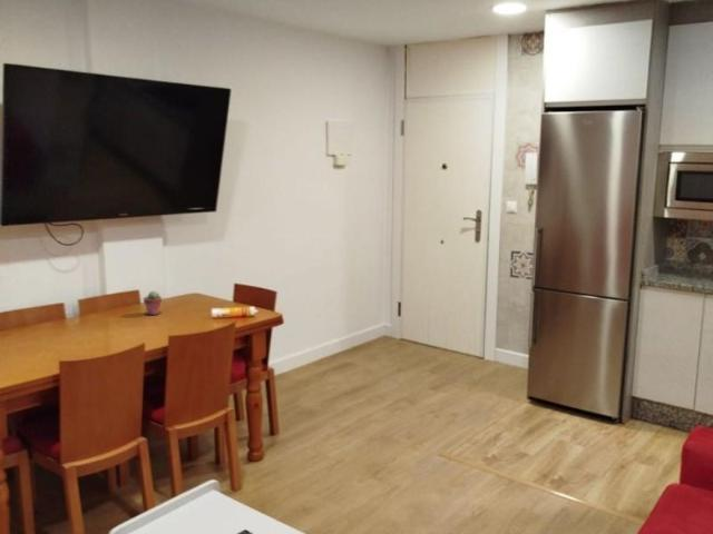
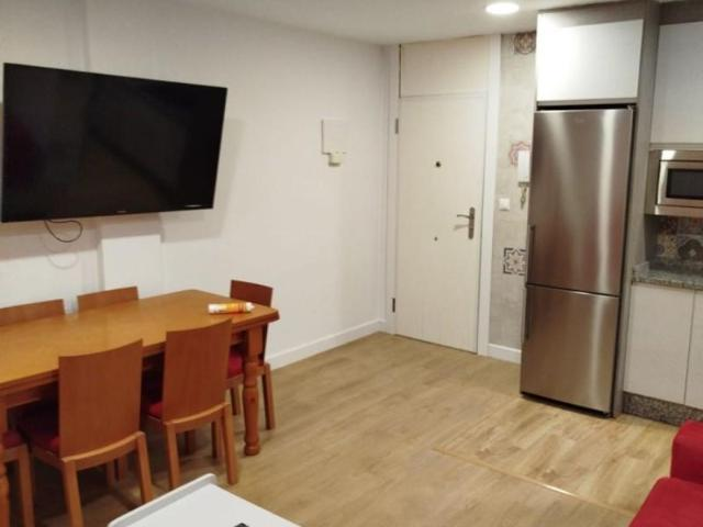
- potted succulent (153, 301)
